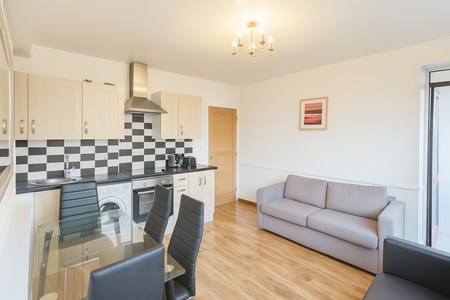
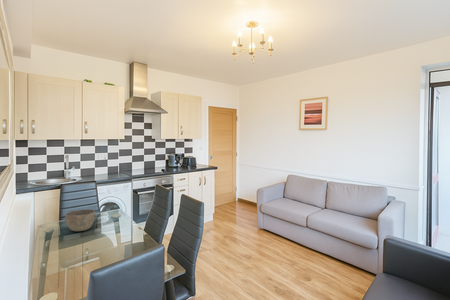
+ bowl (80, 221)
